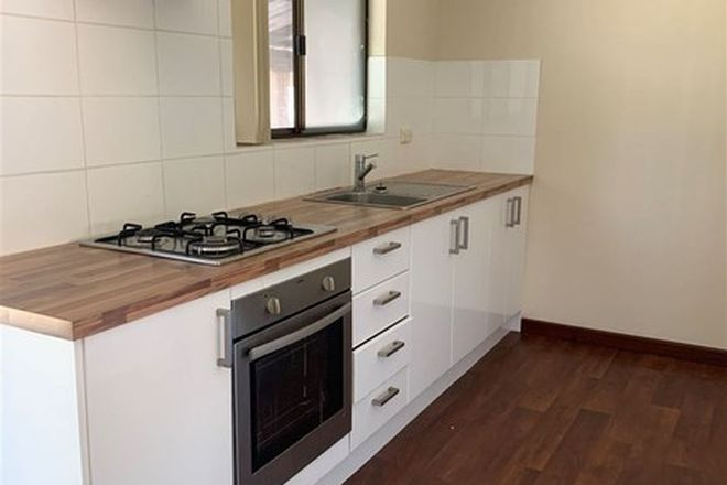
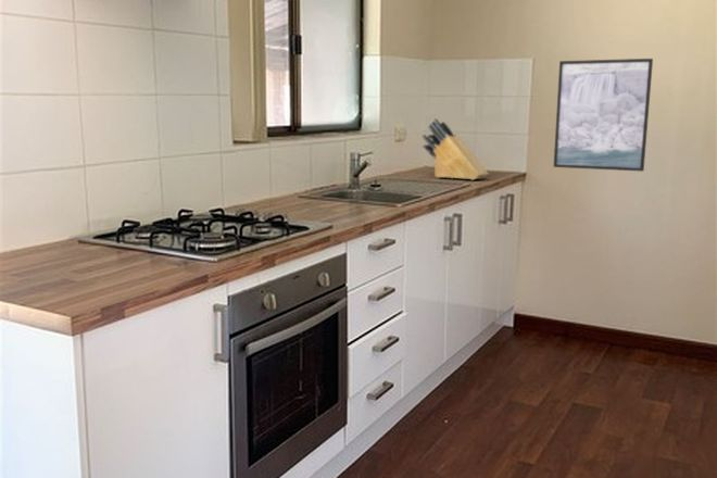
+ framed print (601, 115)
+ knife block (454, 148)
